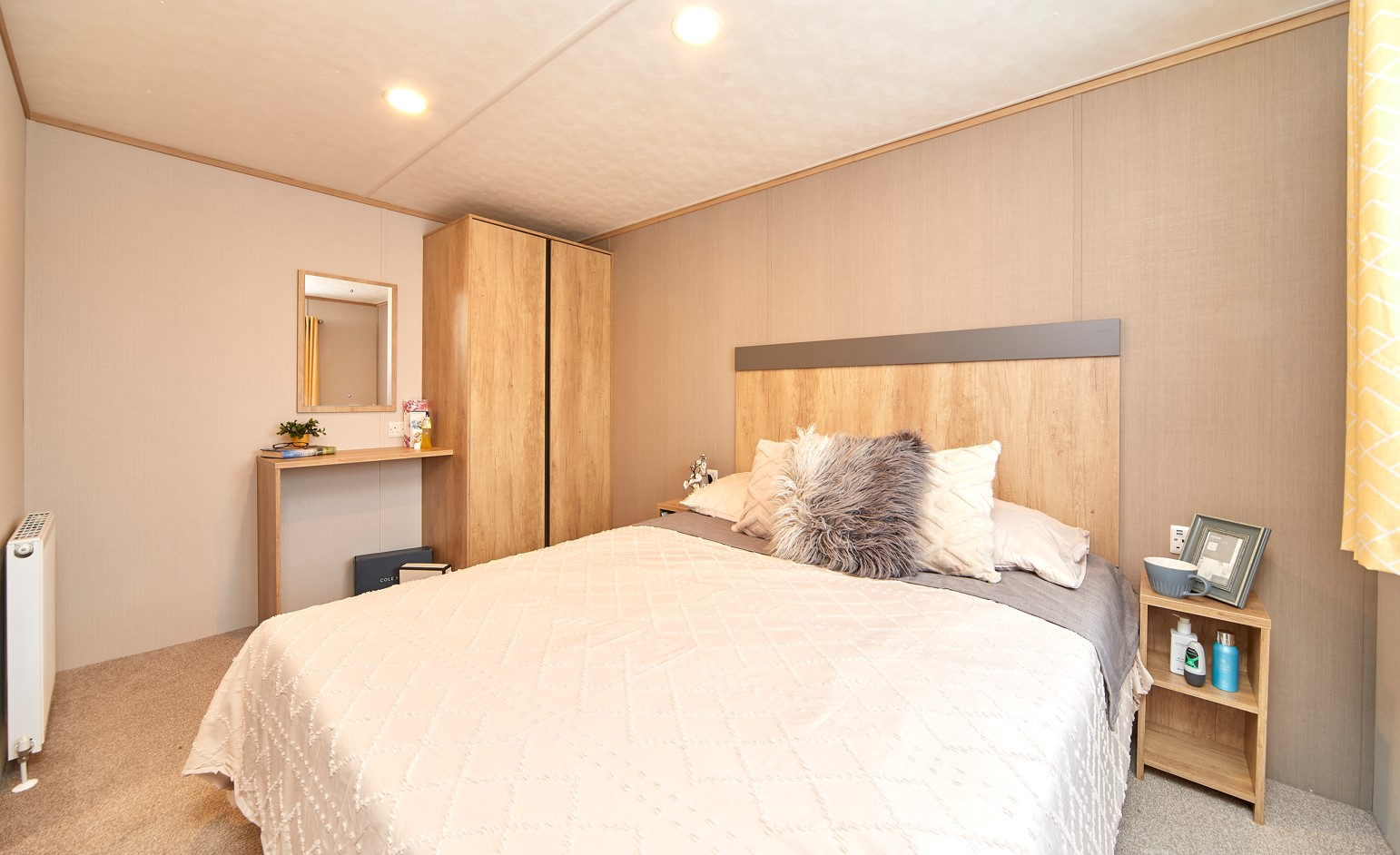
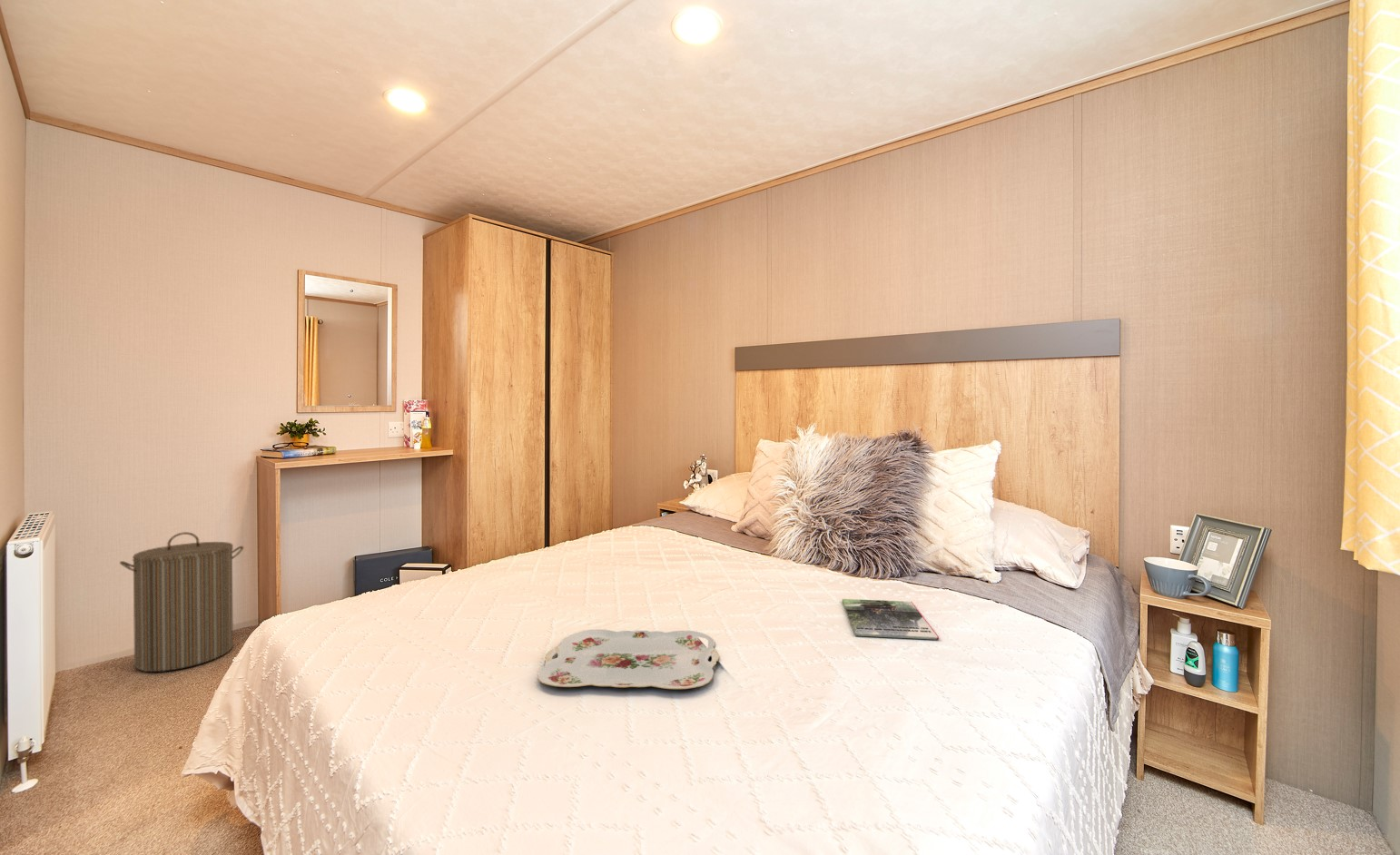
+ laundry hamper (185, 594)
+ magazine (885, 617)
+ serving tray (632, 658)
